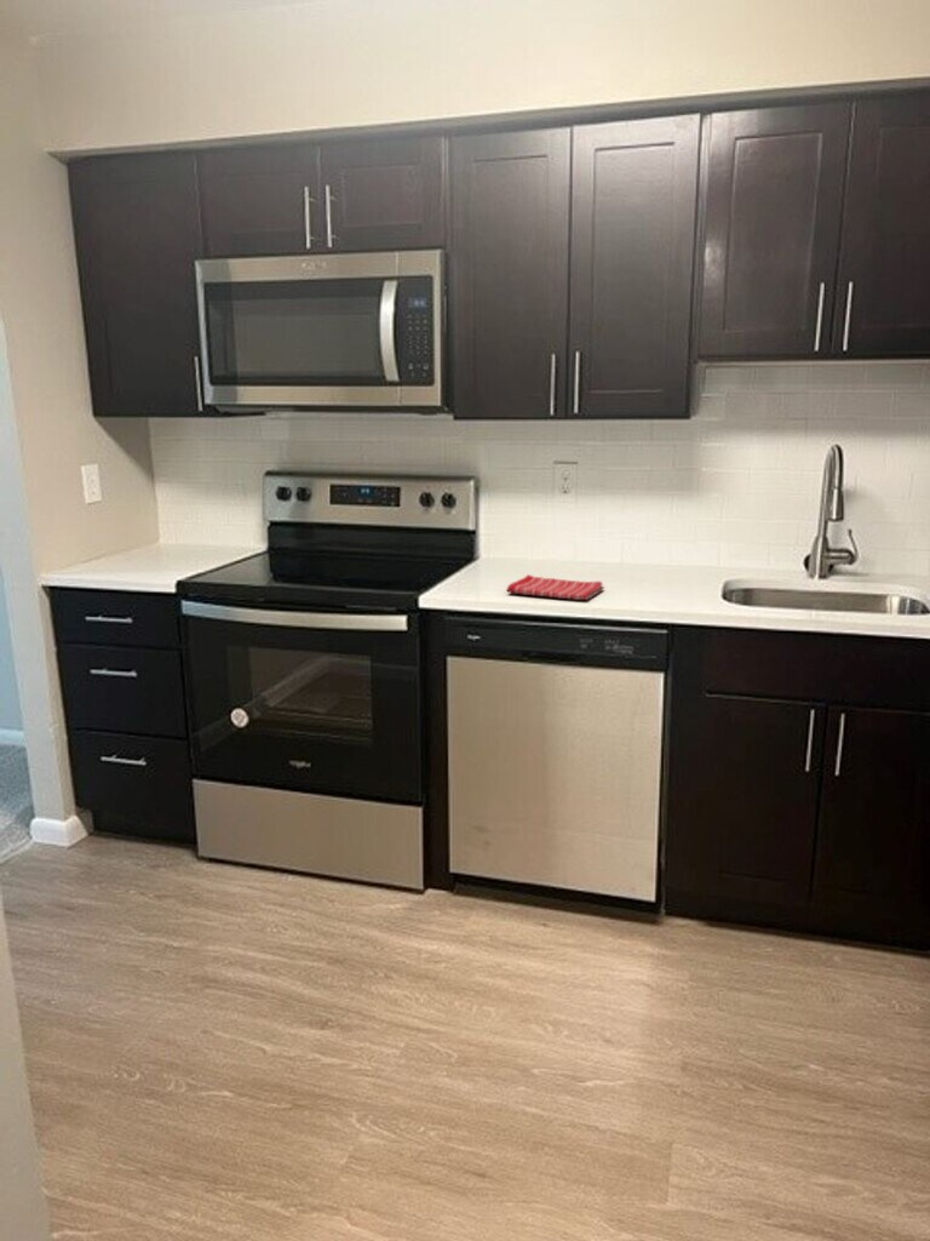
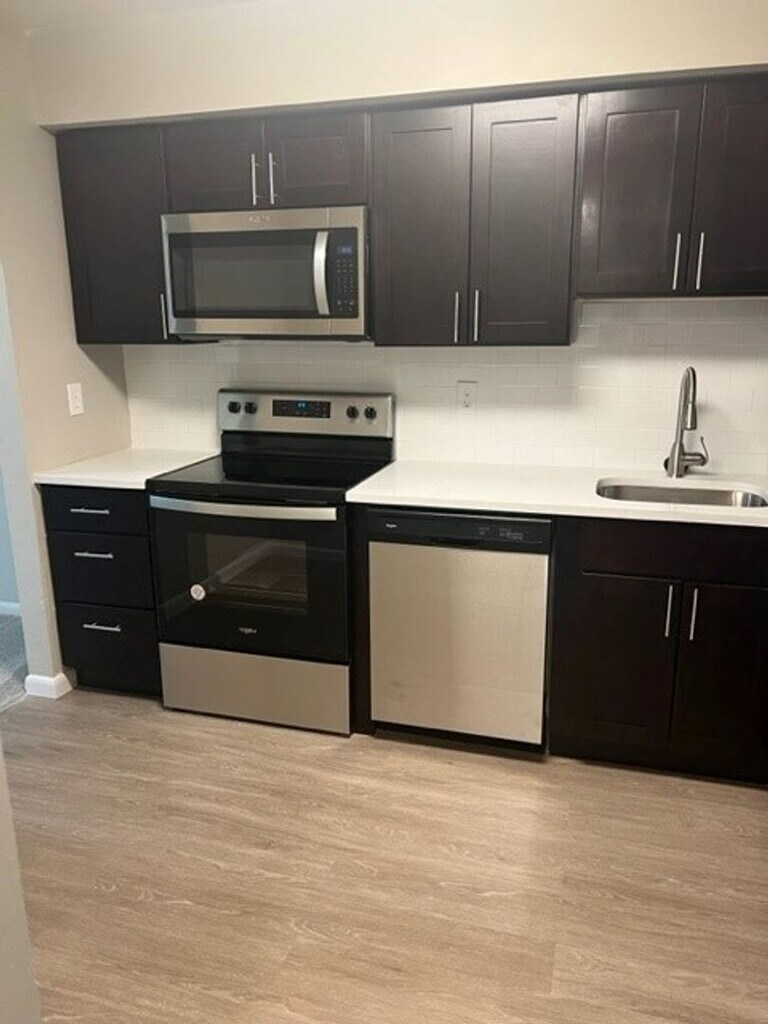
- dish towel (555, 587)
